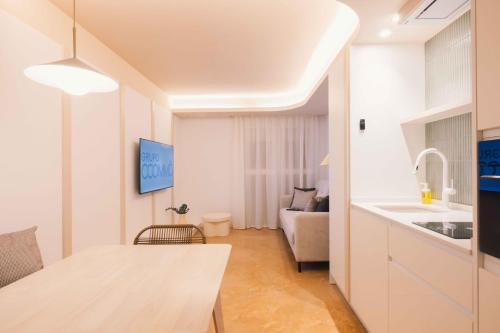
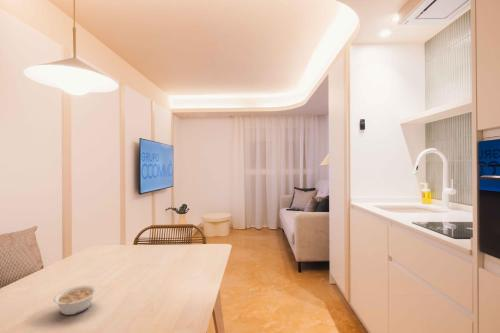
+ legume (76, 299)
